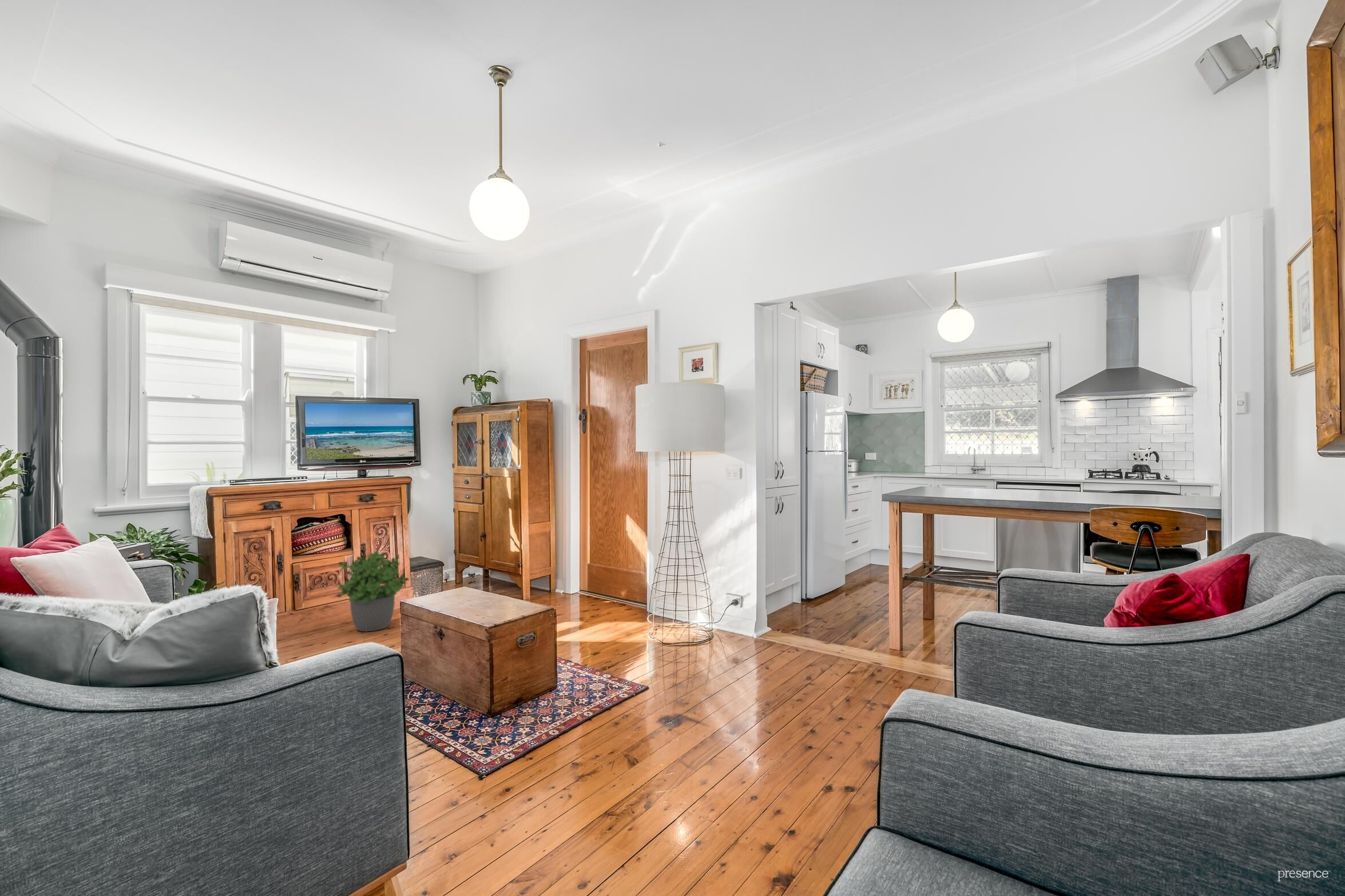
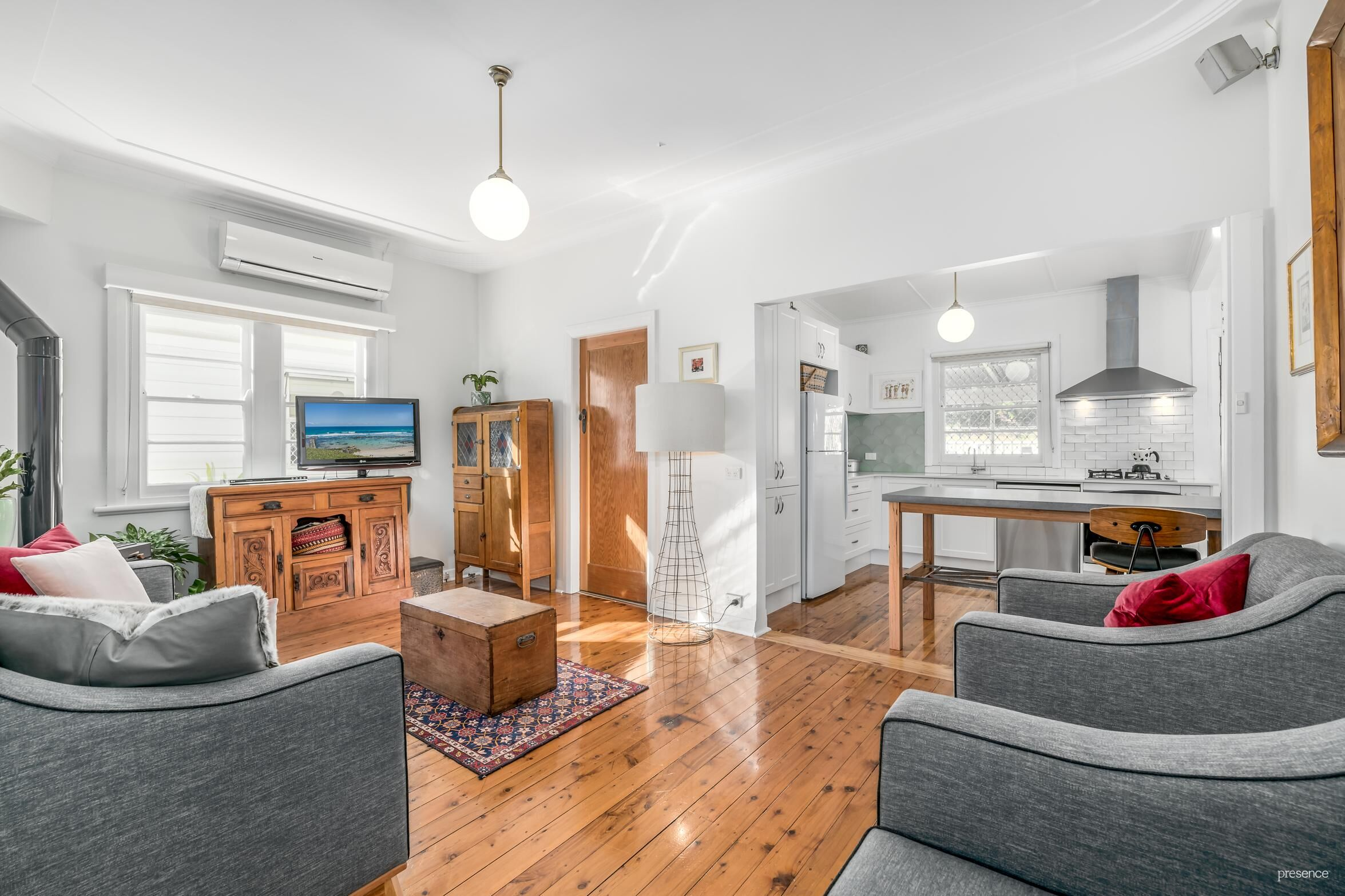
- potted plant (374, 589)
